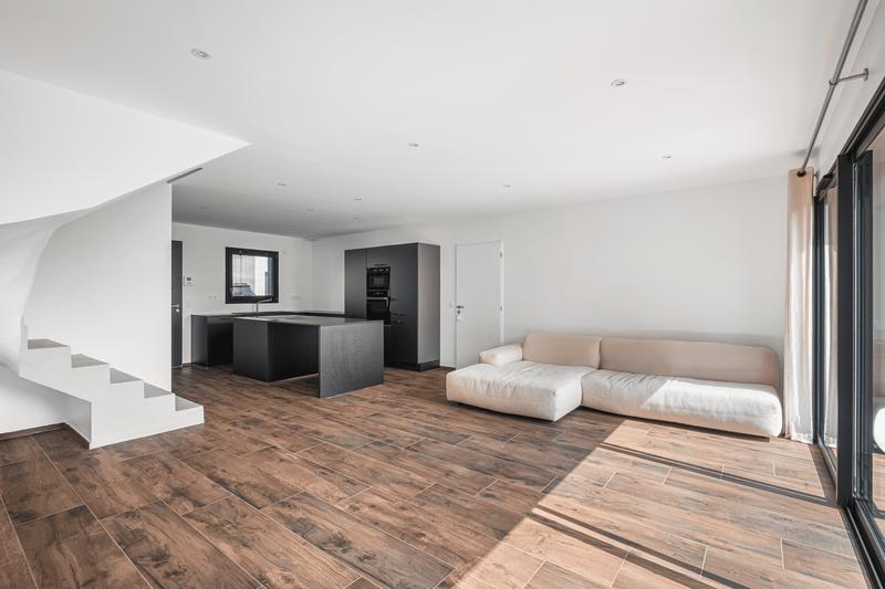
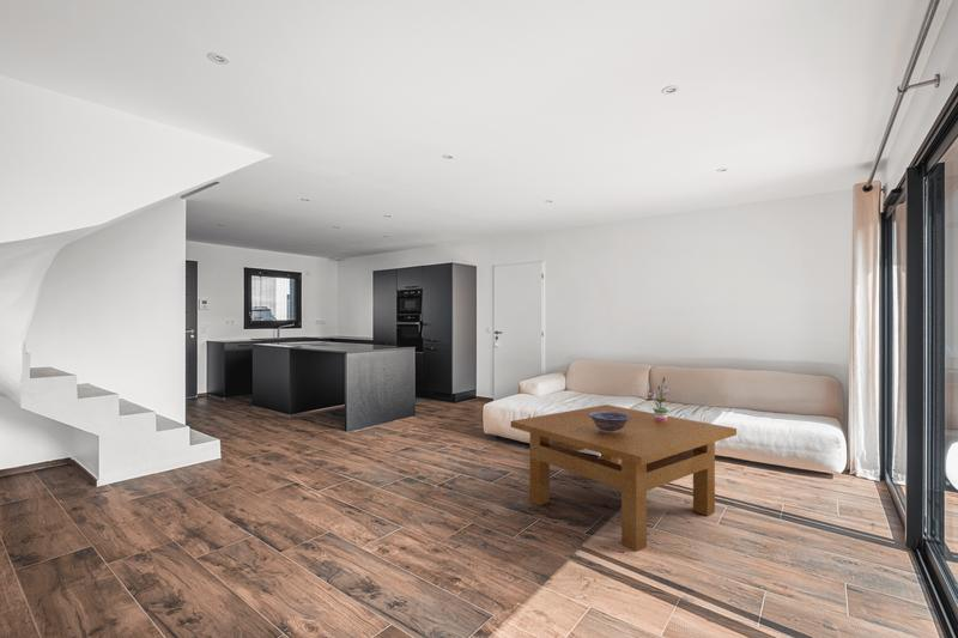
+ table (619, 466)
+ potted plant (657, 399)
+ decorative bowl (610, 423)
